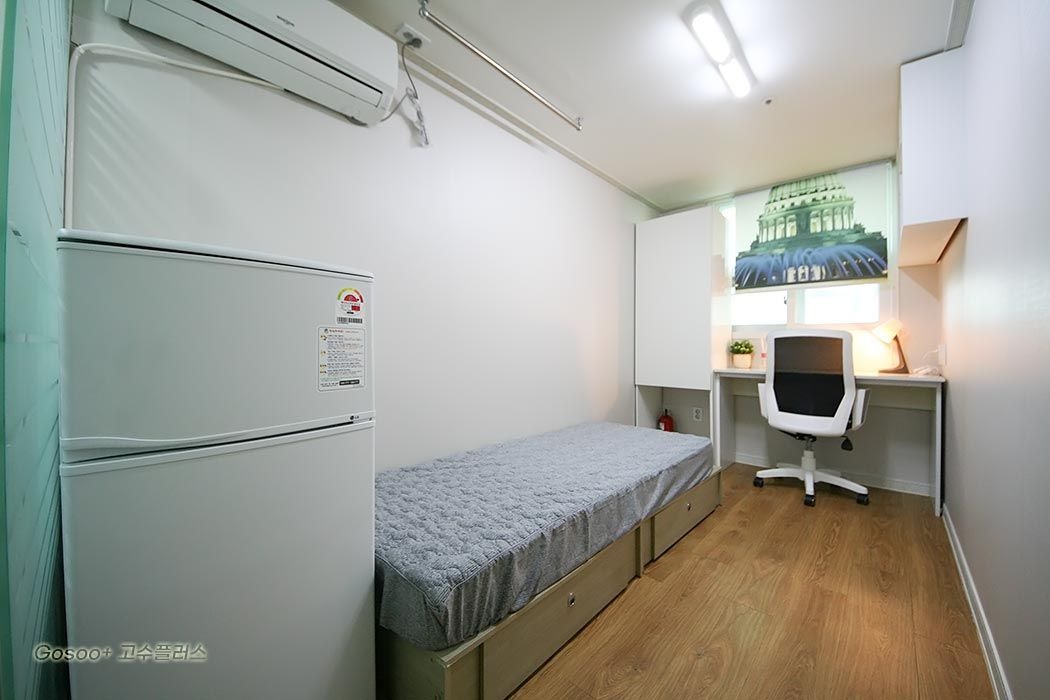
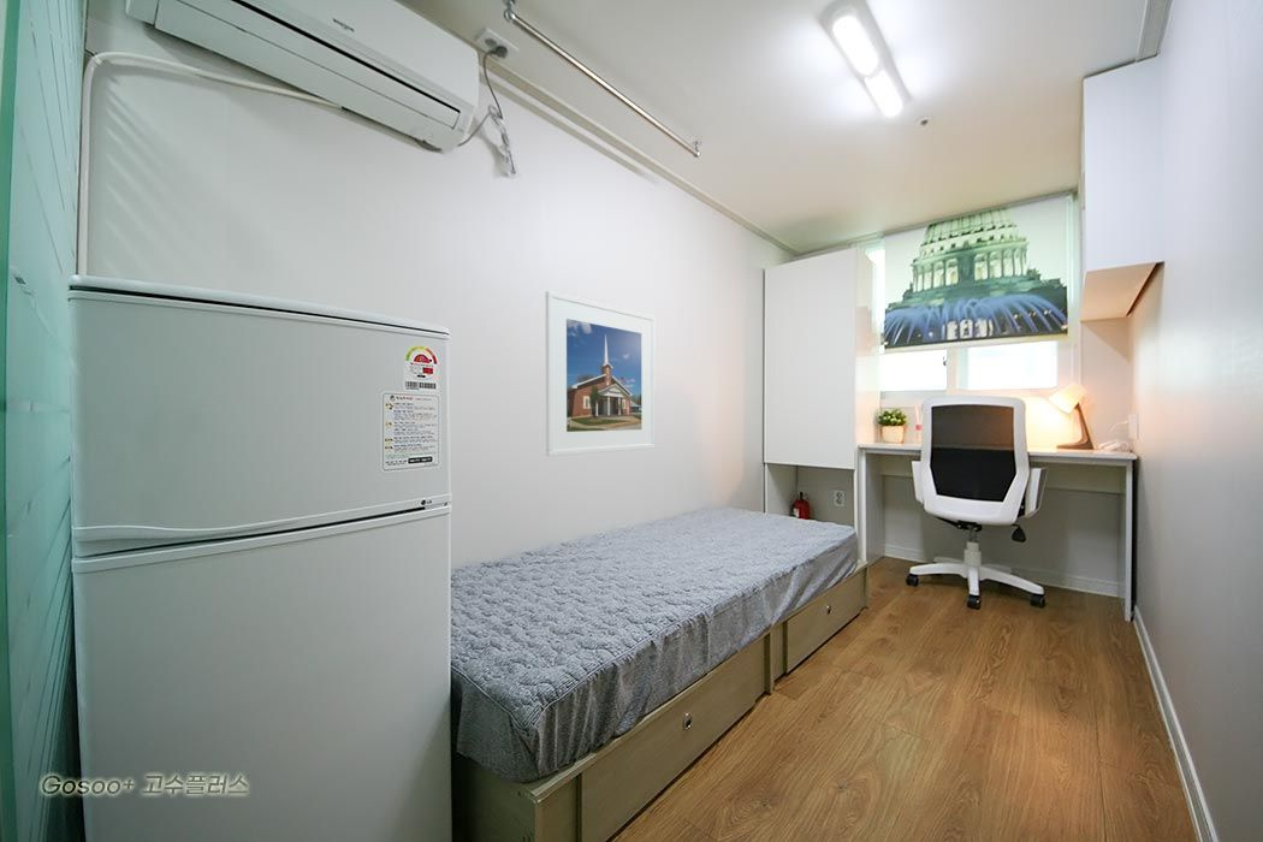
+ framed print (606, 378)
